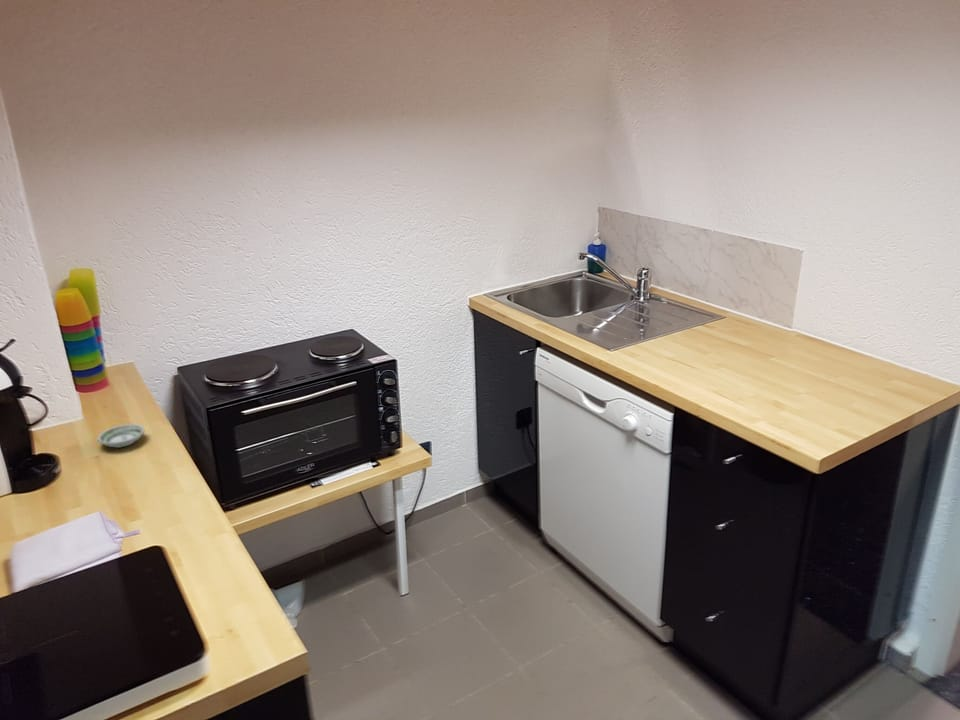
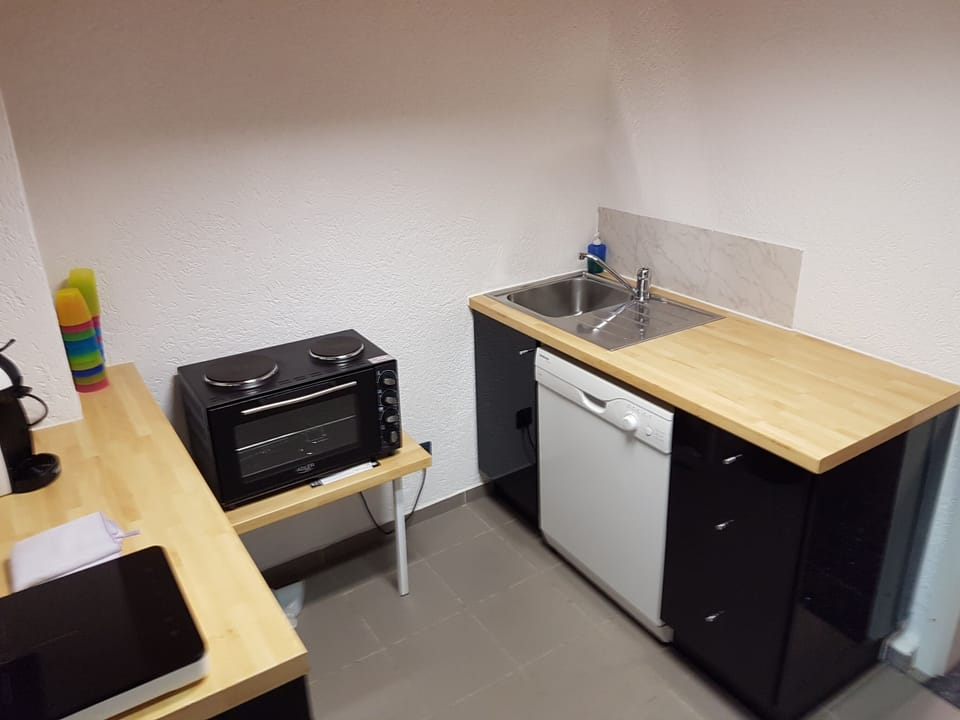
- saucer (121, 437)
